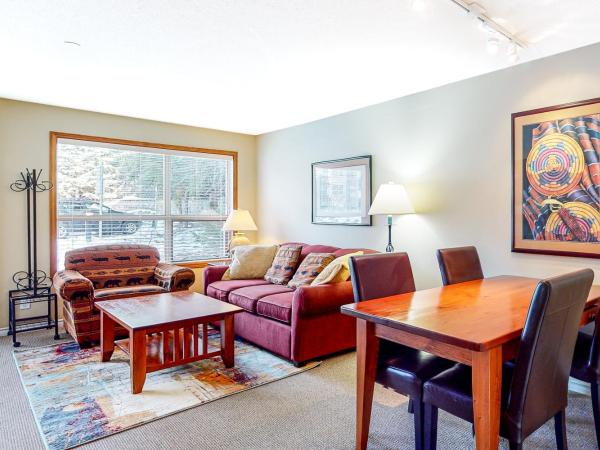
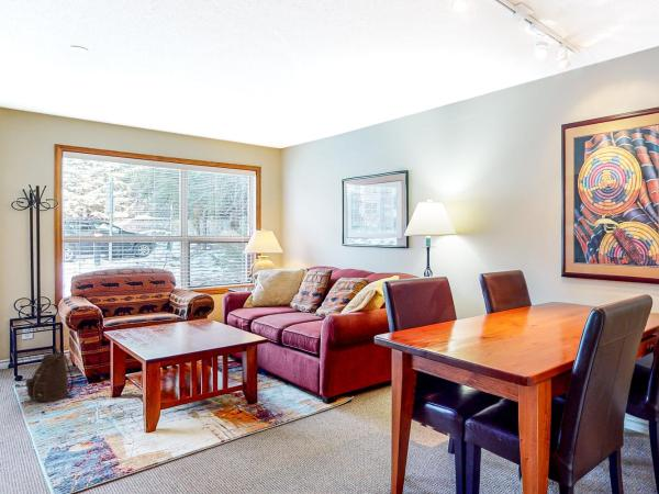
+ backpack (51, 373)
